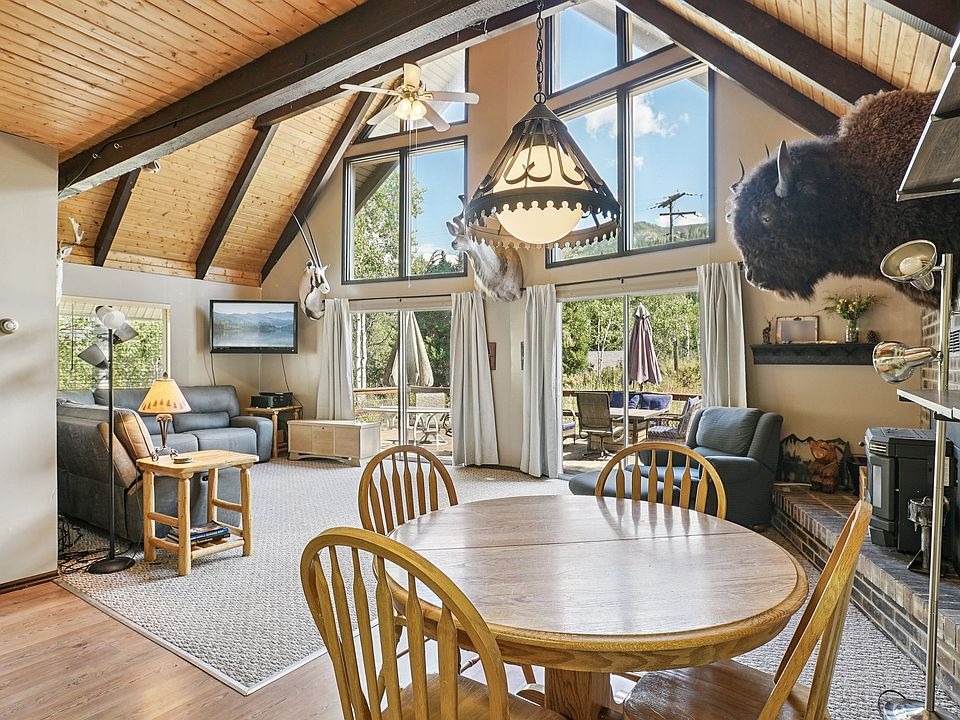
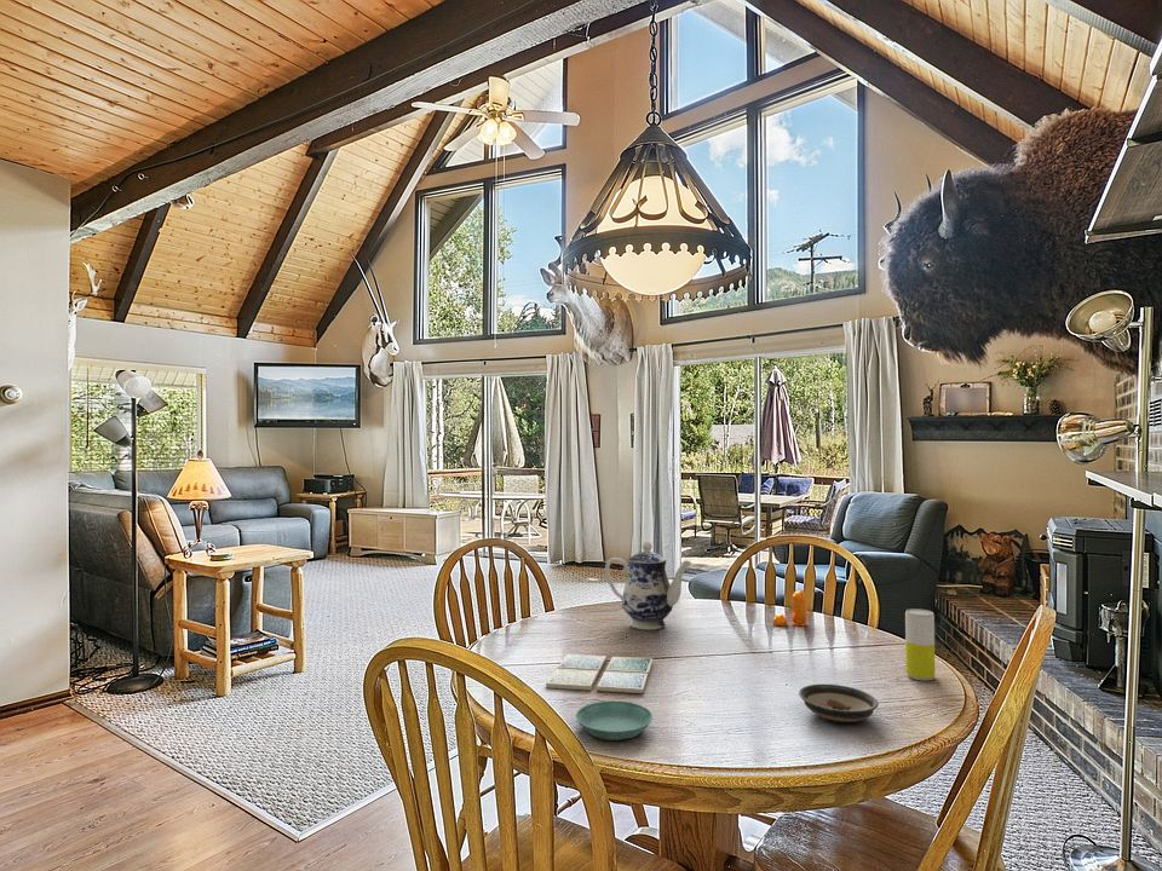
+ saucer (614, 721)
+ beverage can (920, 644)
+ pepper shaker (792, 607)
+ drink coaster (599, 671)
+ saucer (838, 705)
+ teapot (648, 583)
